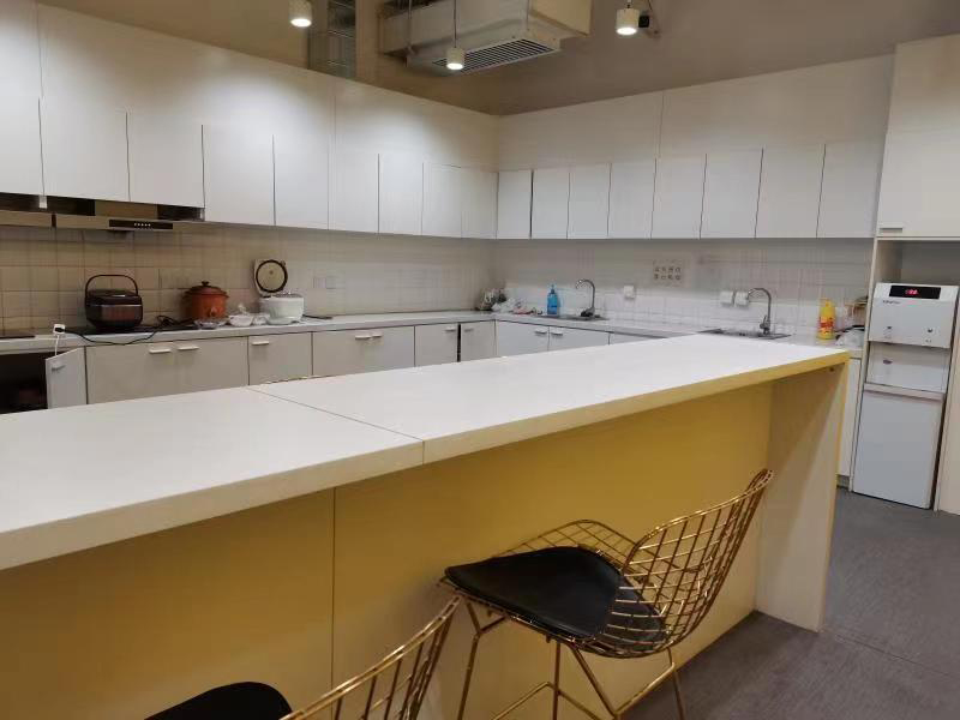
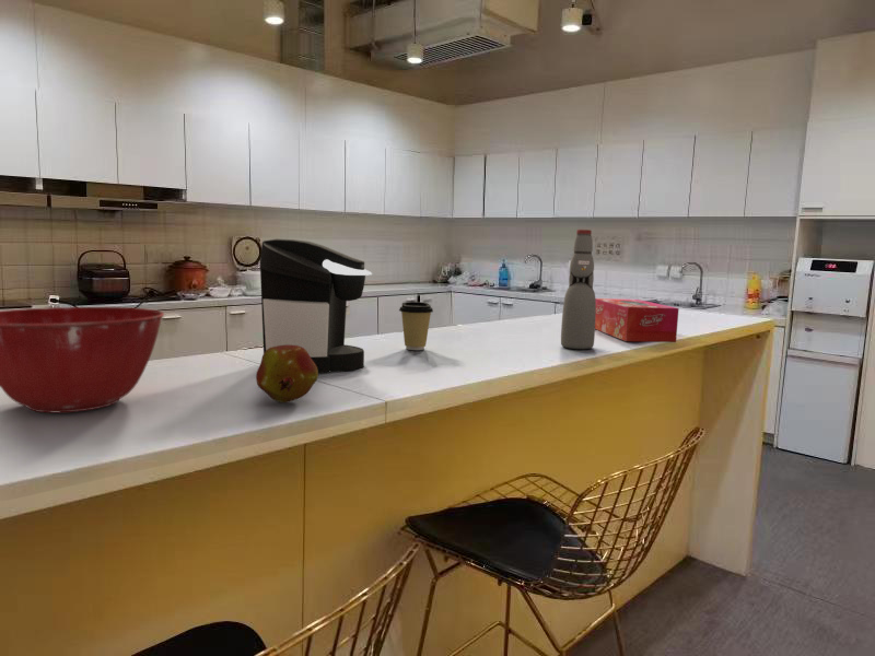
+ tissue box (632, 318)
+ coffee cup (416, 326)
+ fruit (287, 374)
+ bottle (580, 289)
+ coffee maker (316, 303)
+ mixing bowl (72, 358)
